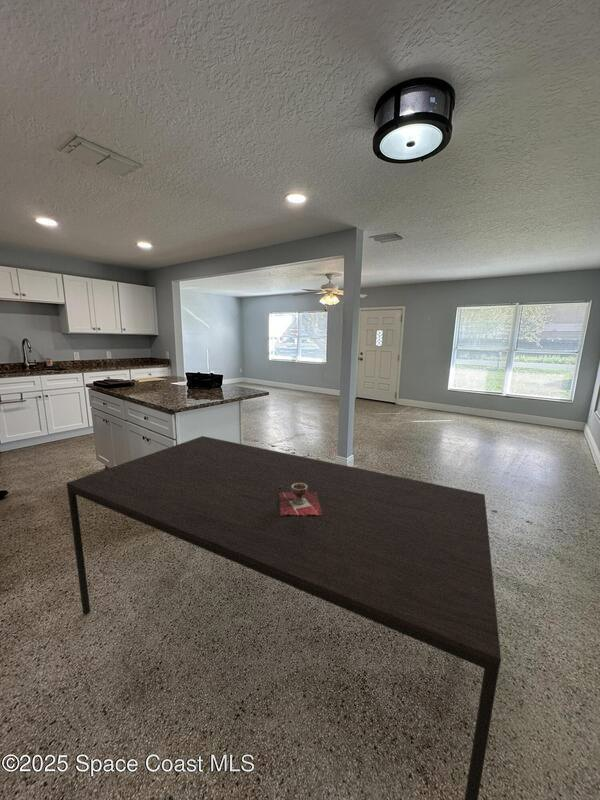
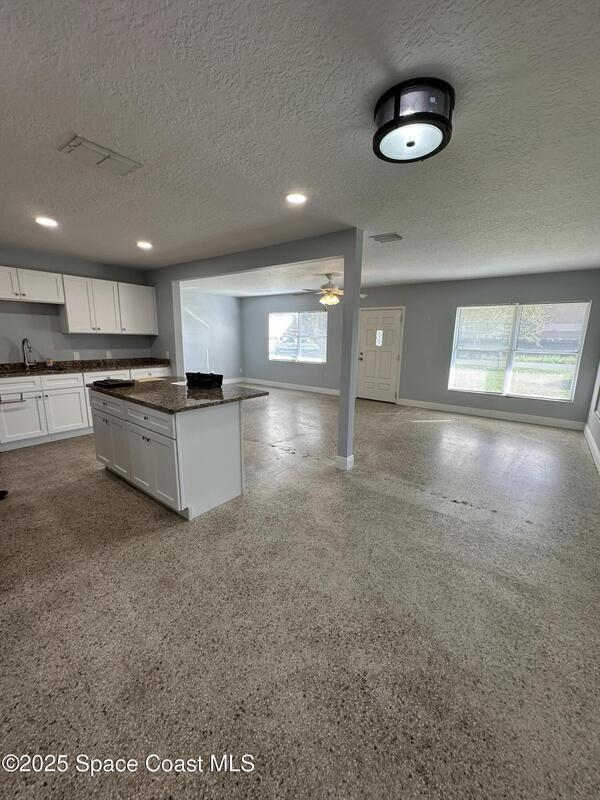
- dining table (272, 557)
- decorative bowl (298, 495)
